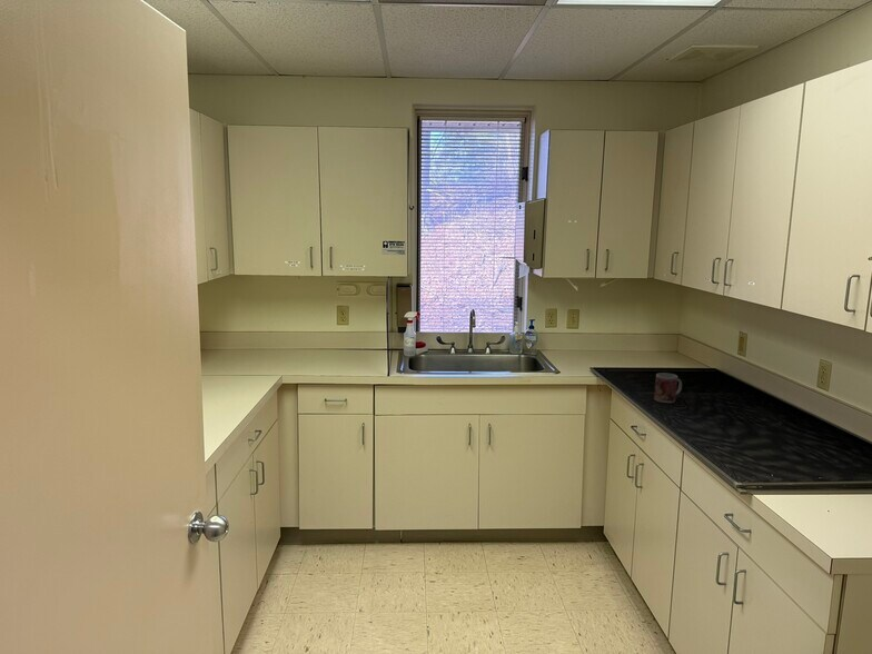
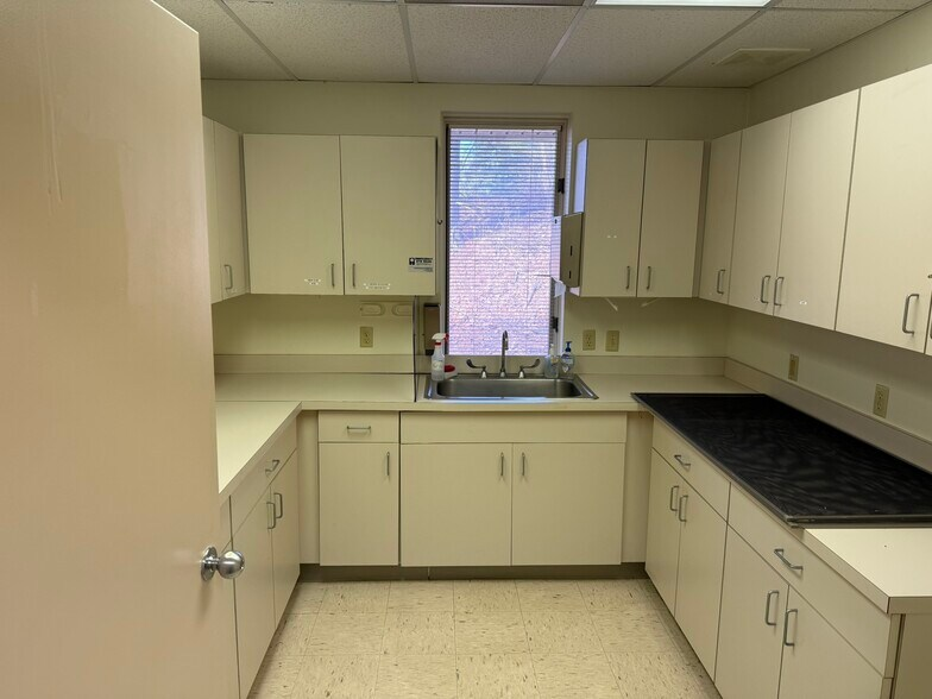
- mug (670, 387)
